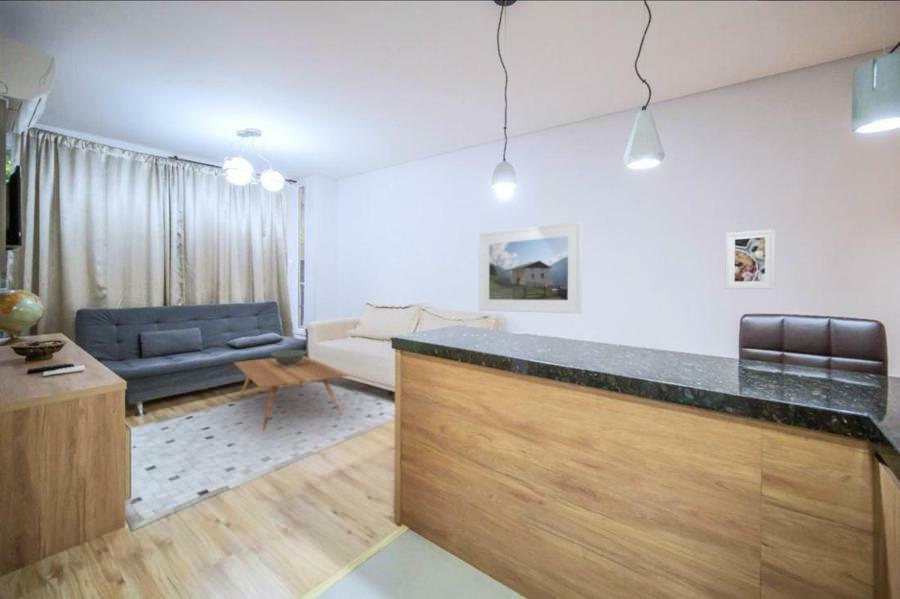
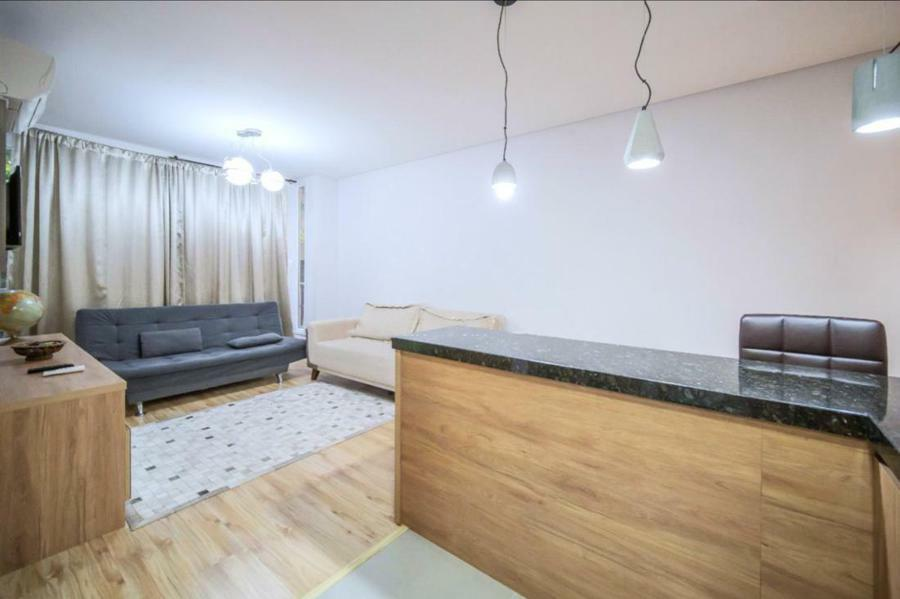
- coffee table (286, 384)
- decorative bowl (289, 358)
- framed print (526, 270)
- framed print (749, 259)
